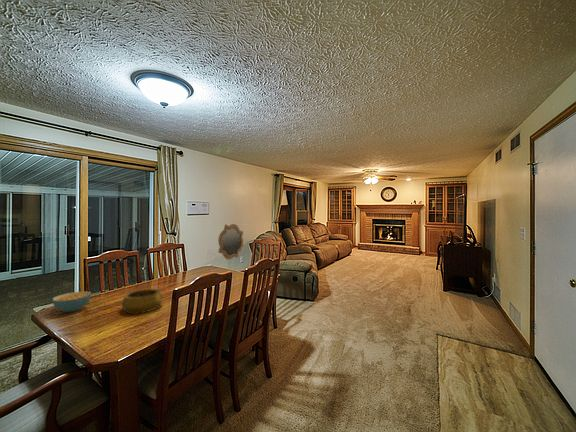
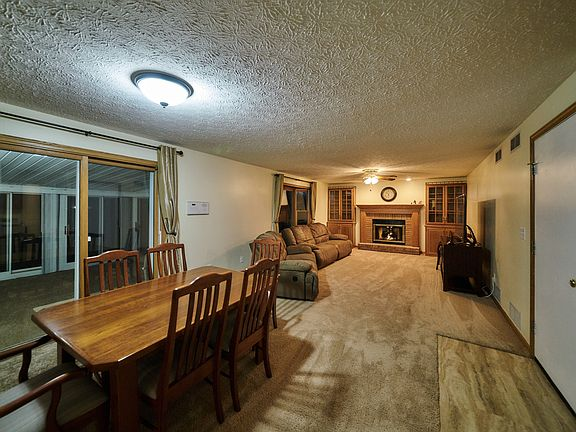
- mirror (231, 241)
- decorative bowl (142, 300)
- cereal bowl (72, 303)
